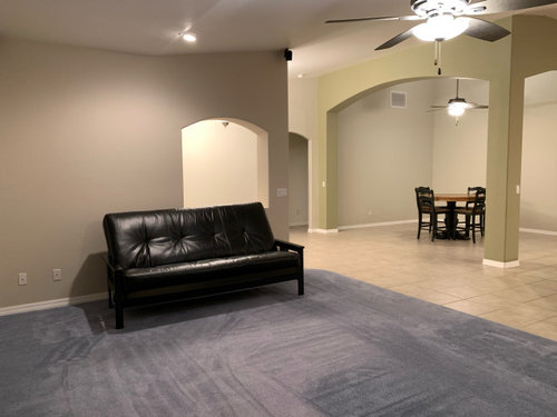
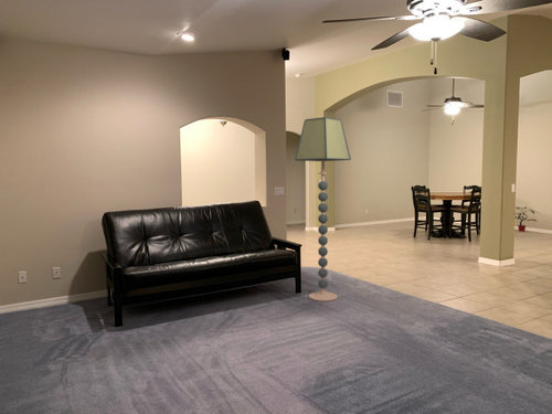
+ potted plant (522, 217)
+ floor lamp (322, 209)
